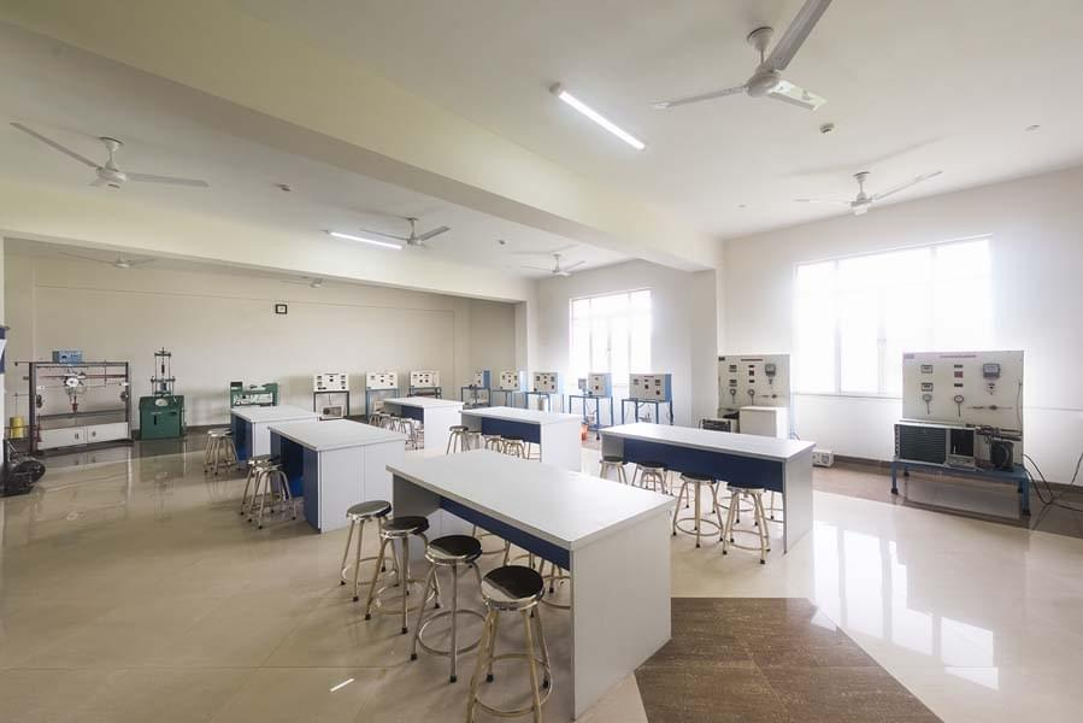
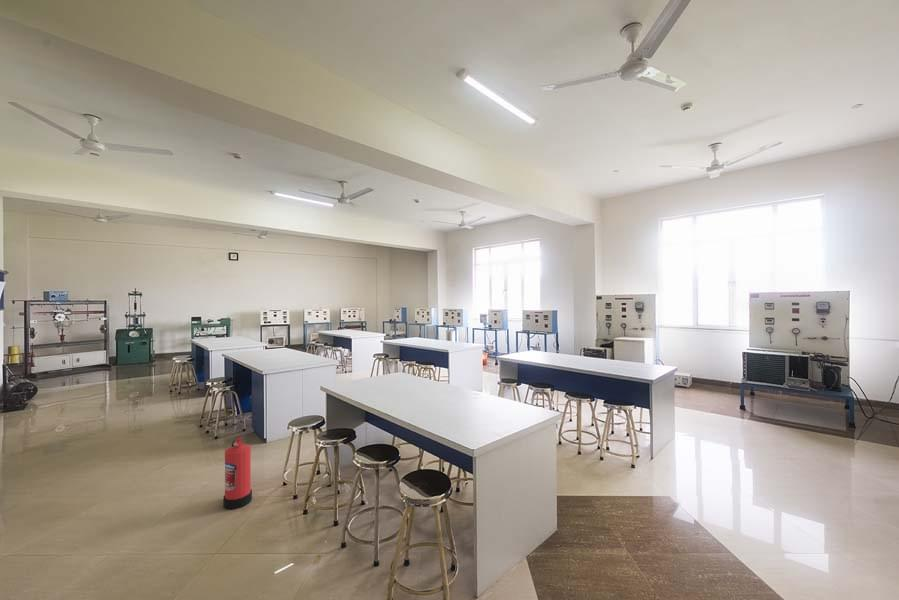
+ fire extinguisher (236, 465)
